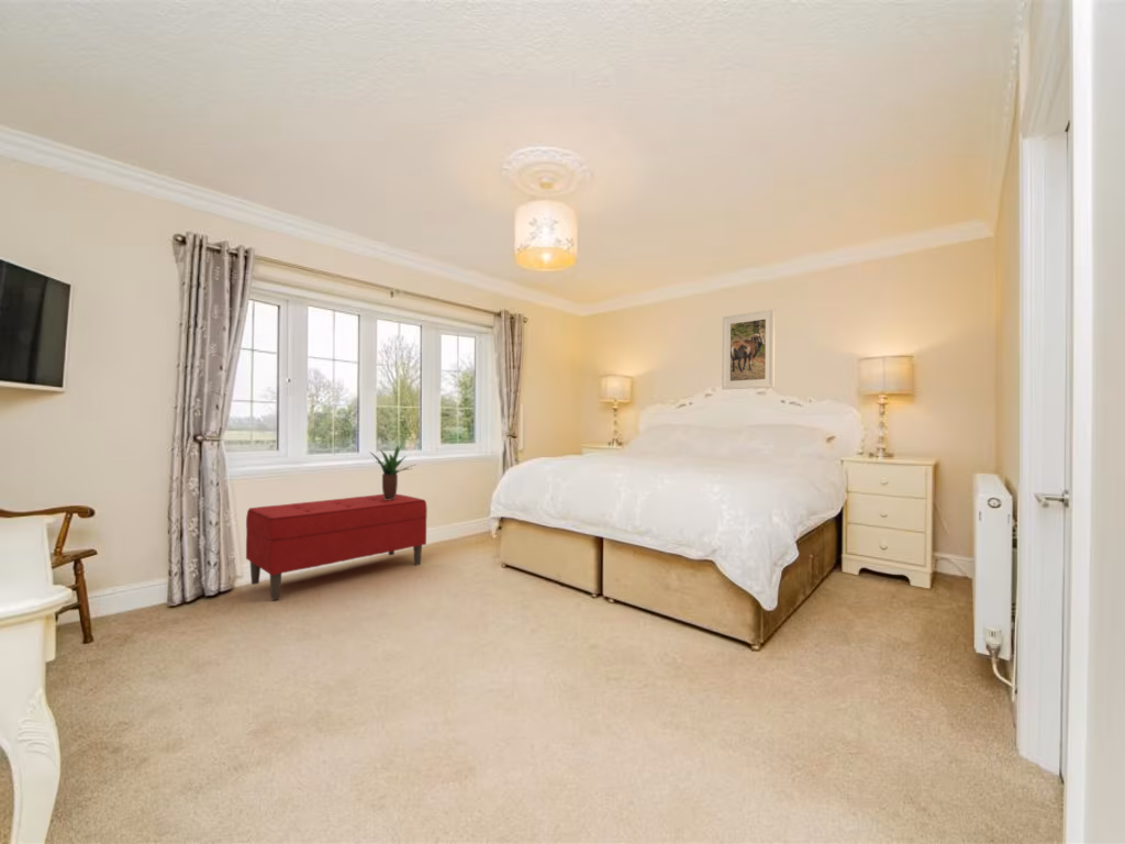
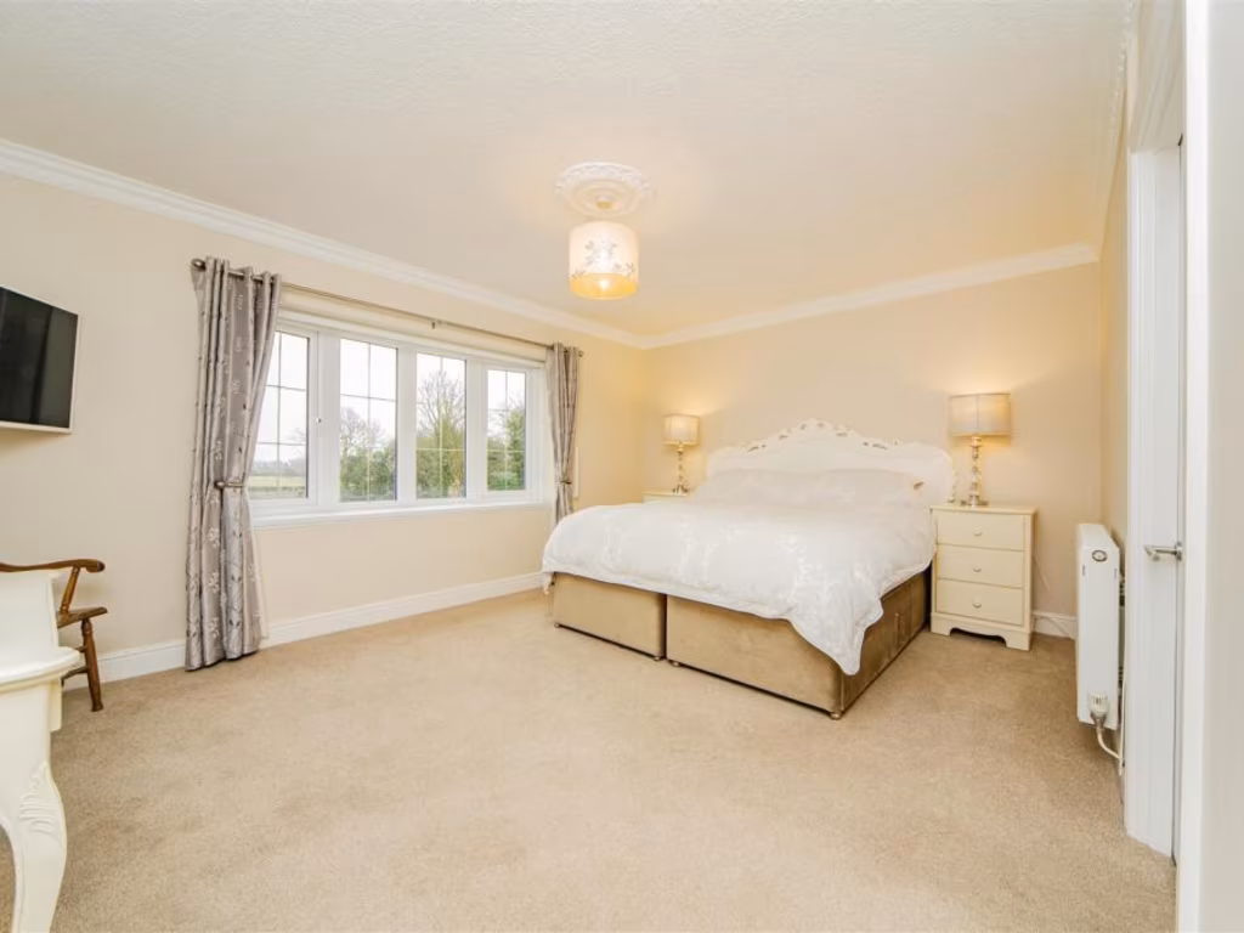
- bench (342, 538)
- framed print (747, 351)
- potted plant (392, 470)
